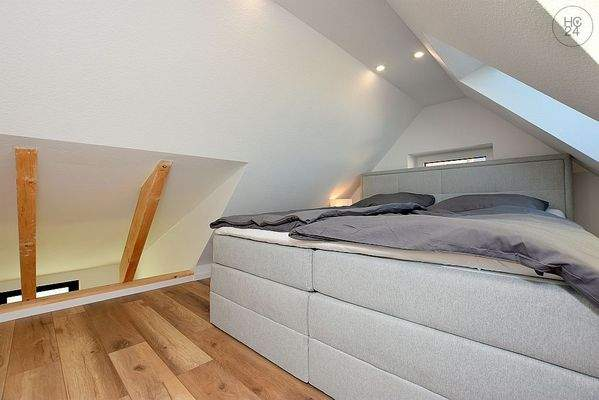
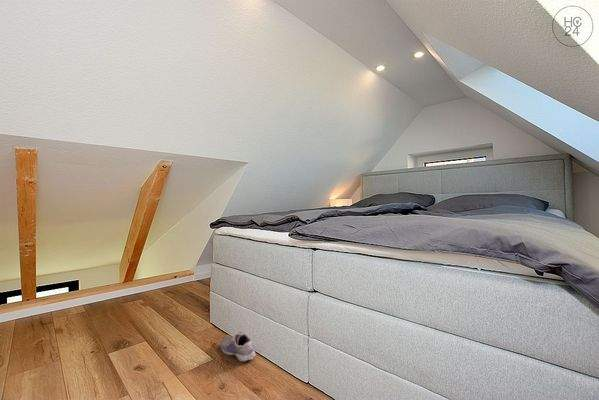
+ shoe (236, 343)
